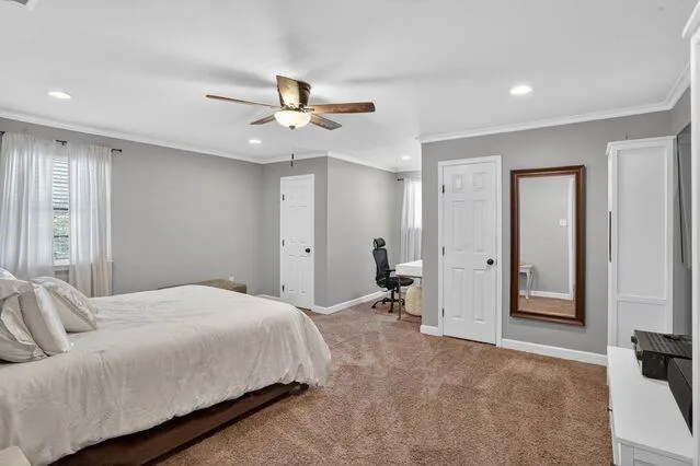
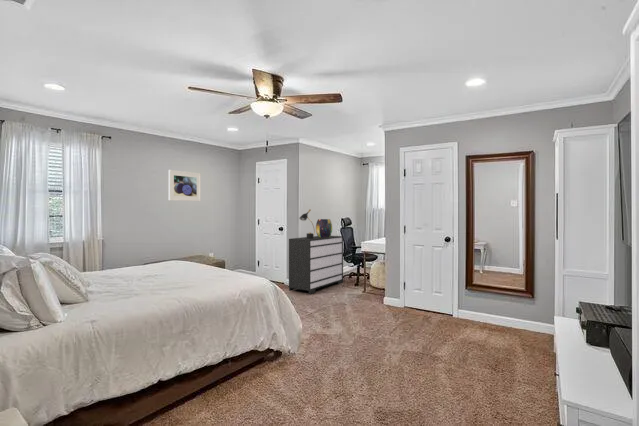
+ lamp (311, 222)
+ decorative urn (324, 227)
+ dresser (317, 262)
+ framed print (185, 186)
